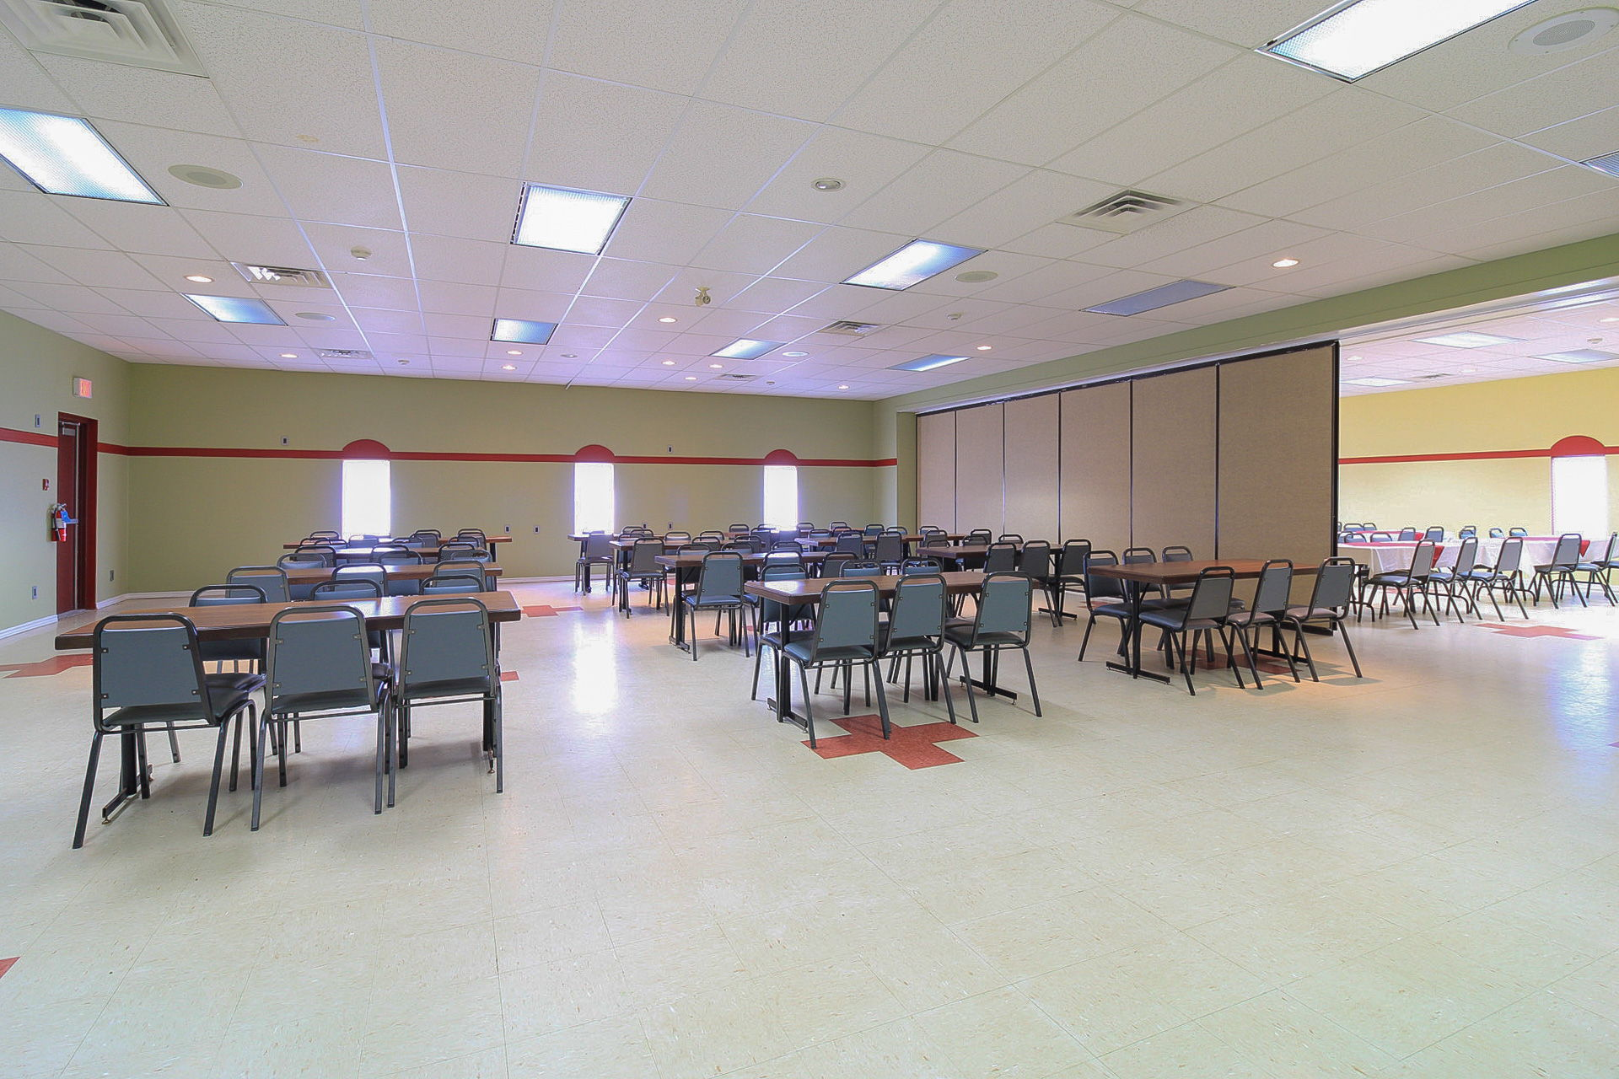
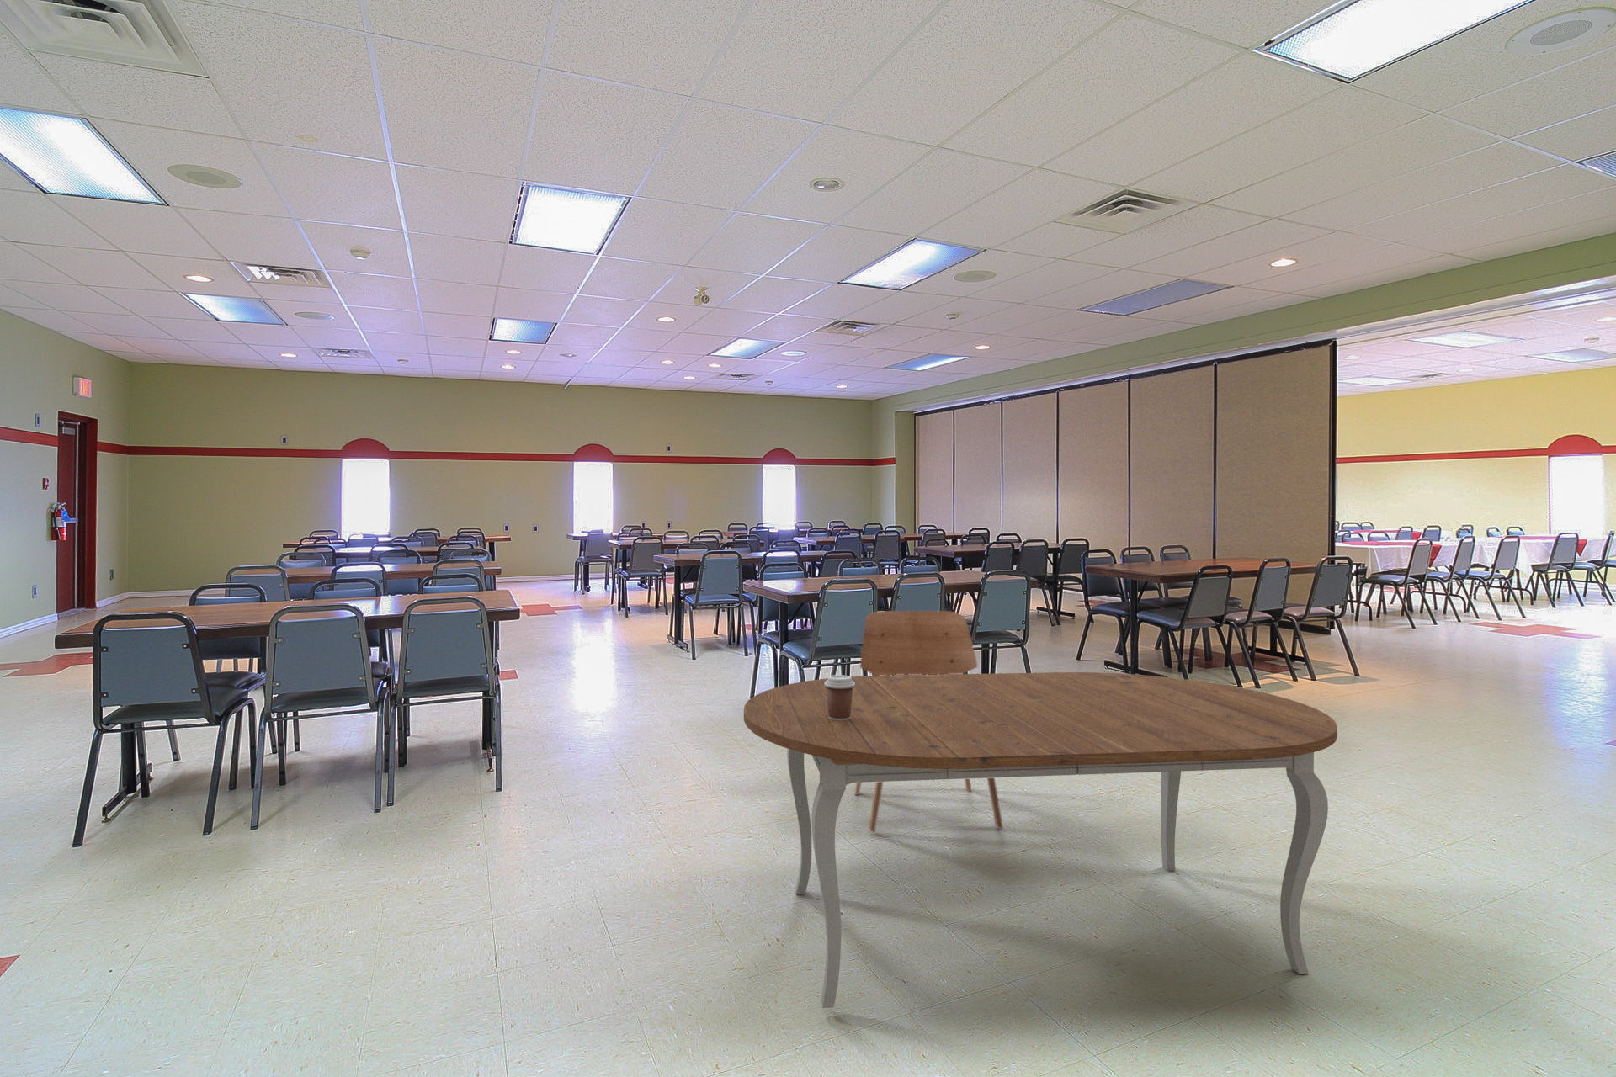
+ coffee cup (839, 697)
+ dining table (1027, 775)
+ dining chair (923, 674)
